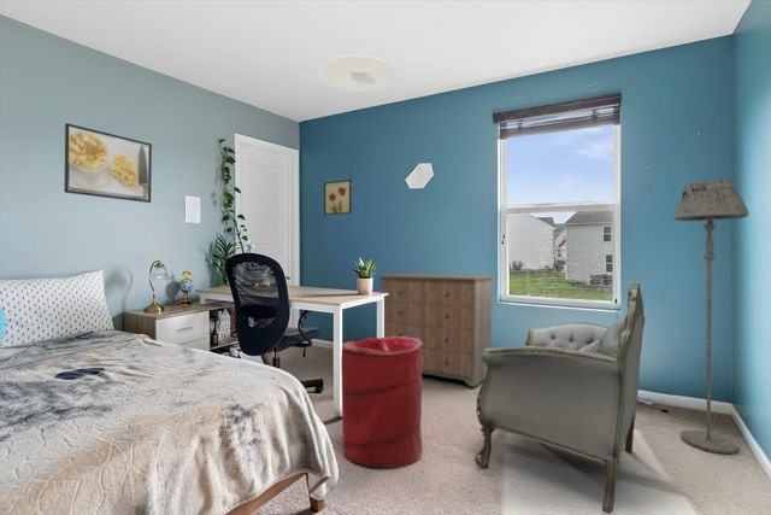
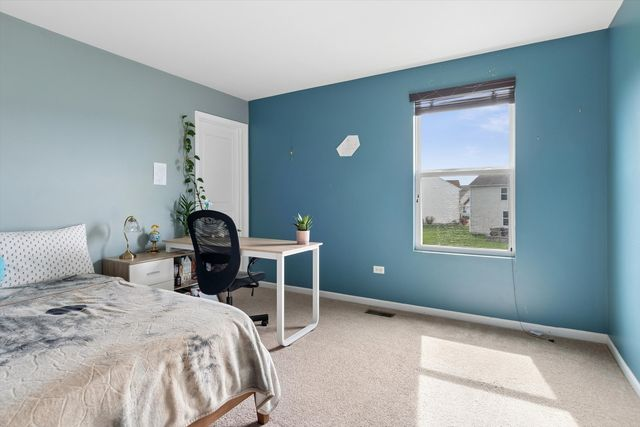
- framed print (111, 165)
- ceiling light (358, 71)
- laundry hamper (381, 393)
- wall art (337, 198)
- armchair (561, 370)
- floor lamp (708, 311)
- dresser (434, 323)
